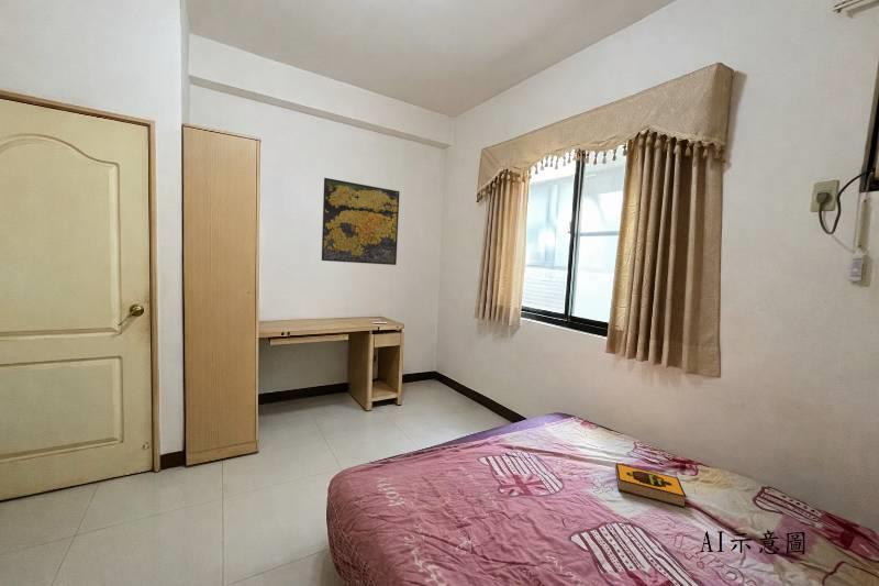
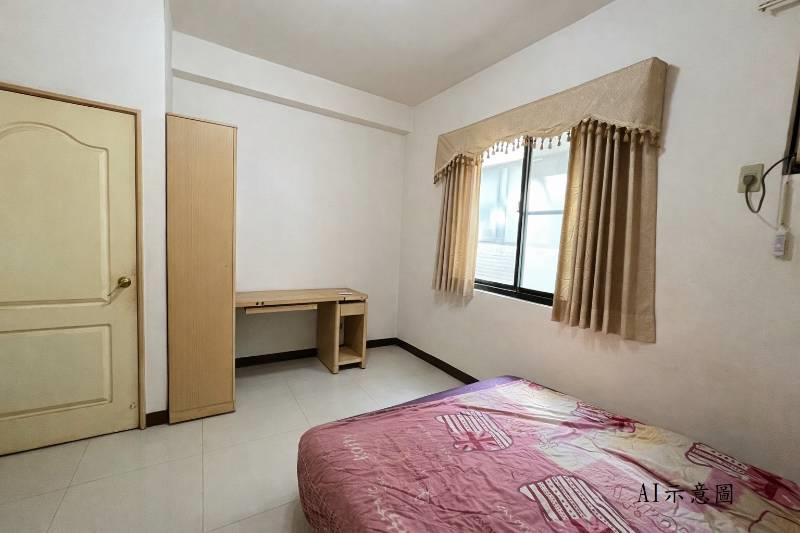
- hardback book (647, 482)
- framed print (361, 224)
